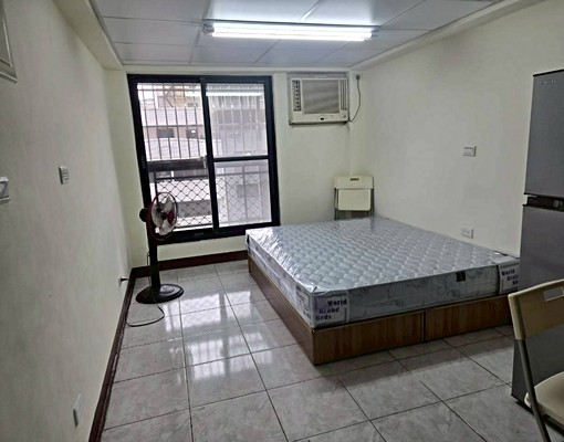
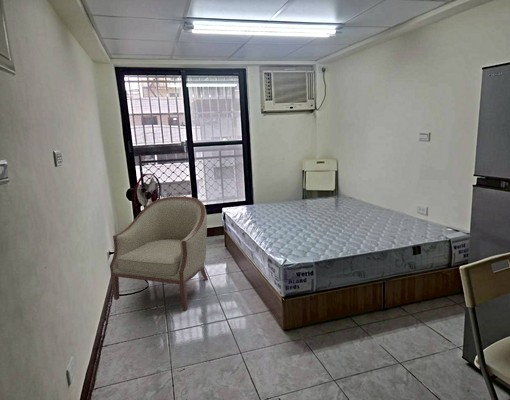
+ chair (165, 247)
